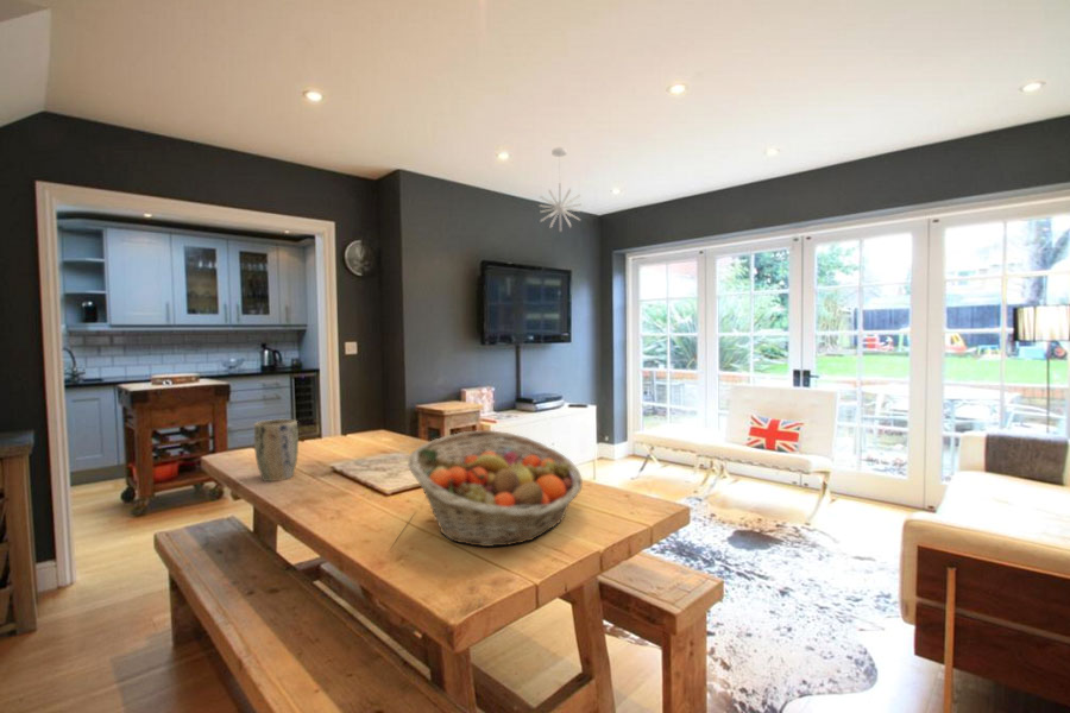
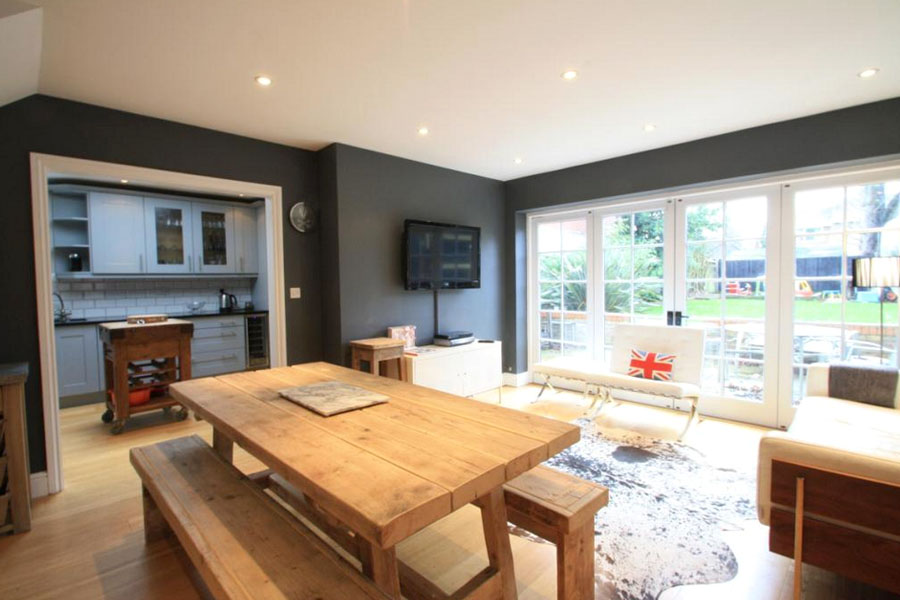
- fruit basket (498, 480)
- plant pot (276, 449)
- pendant light (559, 189)
